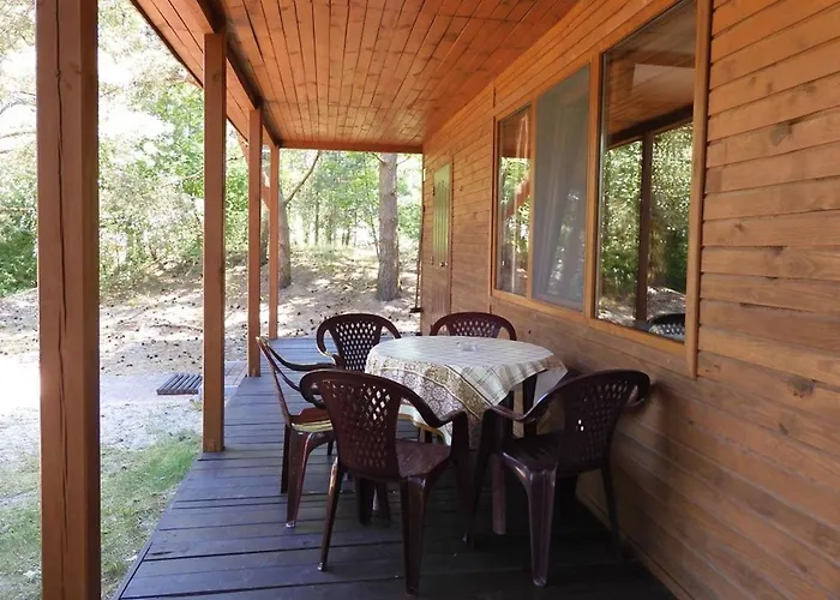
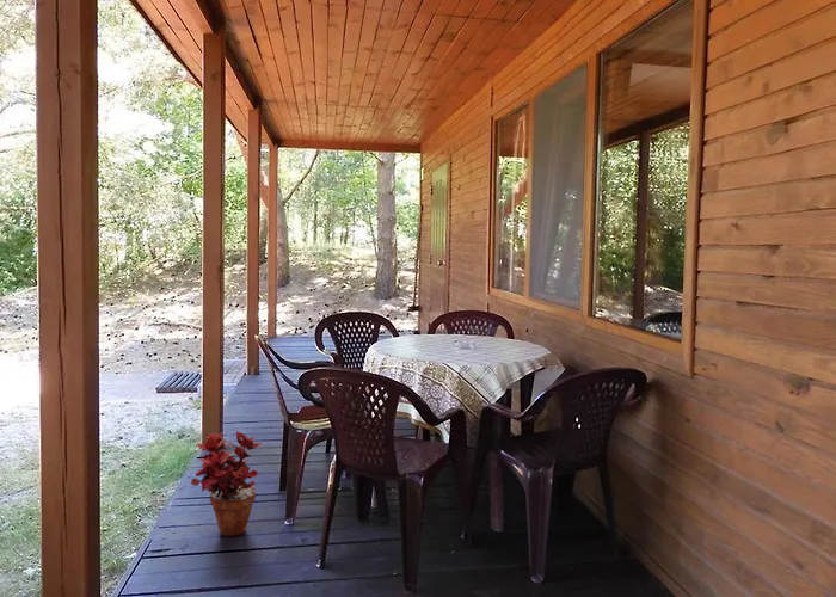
+ potted plant (228, 486)
